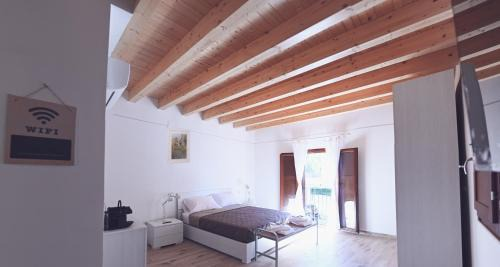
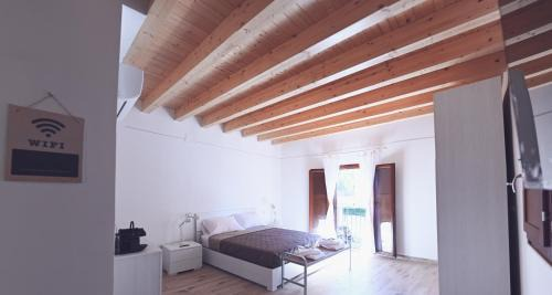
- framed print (179, 146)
